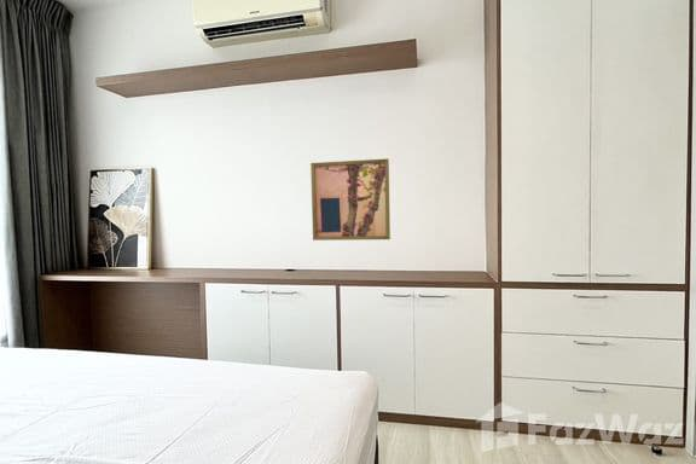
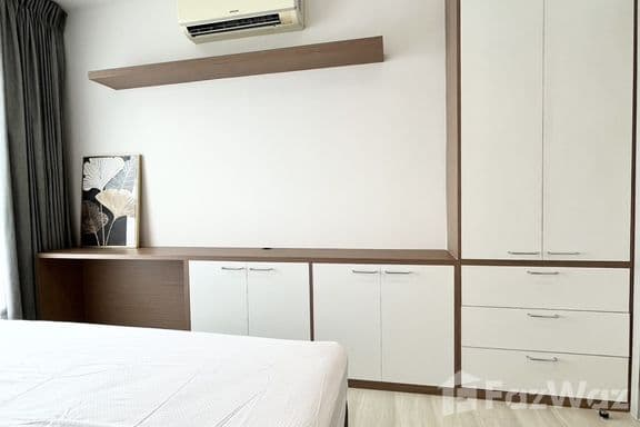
- wall art (349, 201)
